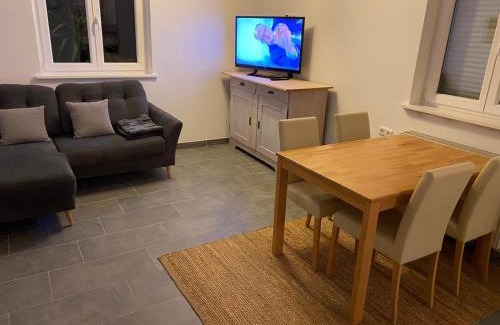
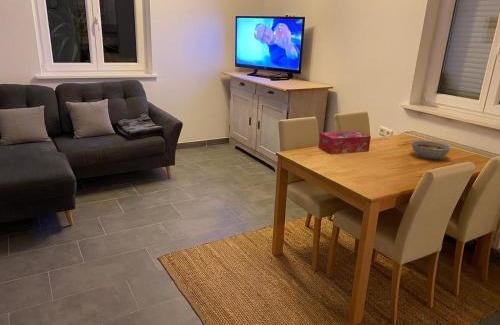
+ bowl (429, 150)
+ tissue box (344, 141)
